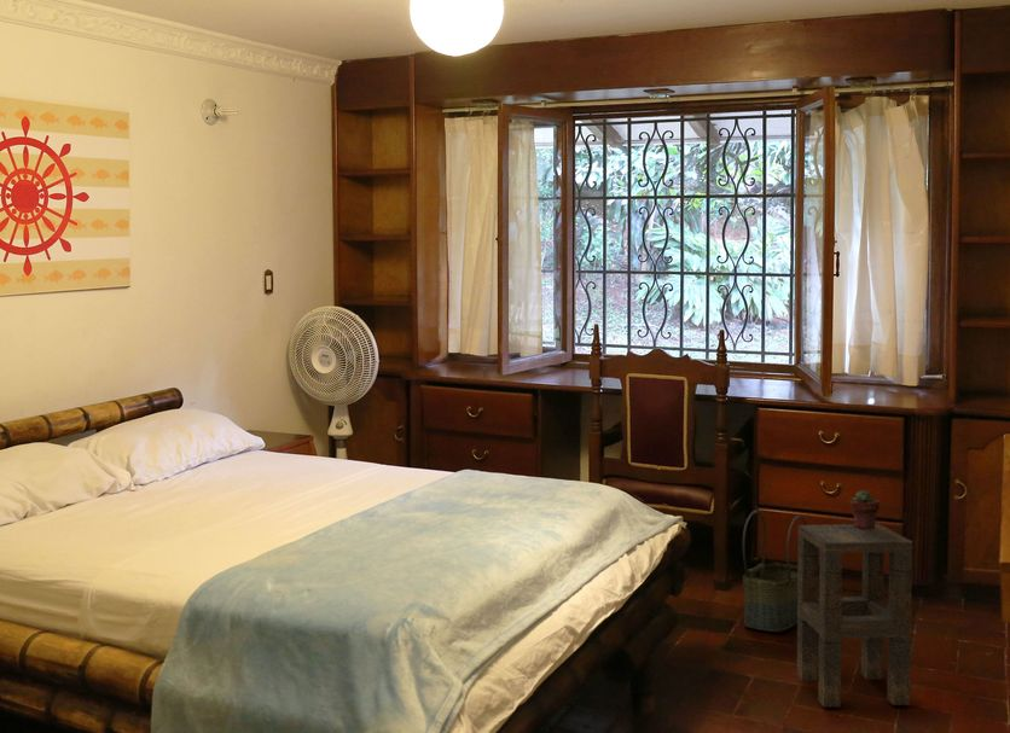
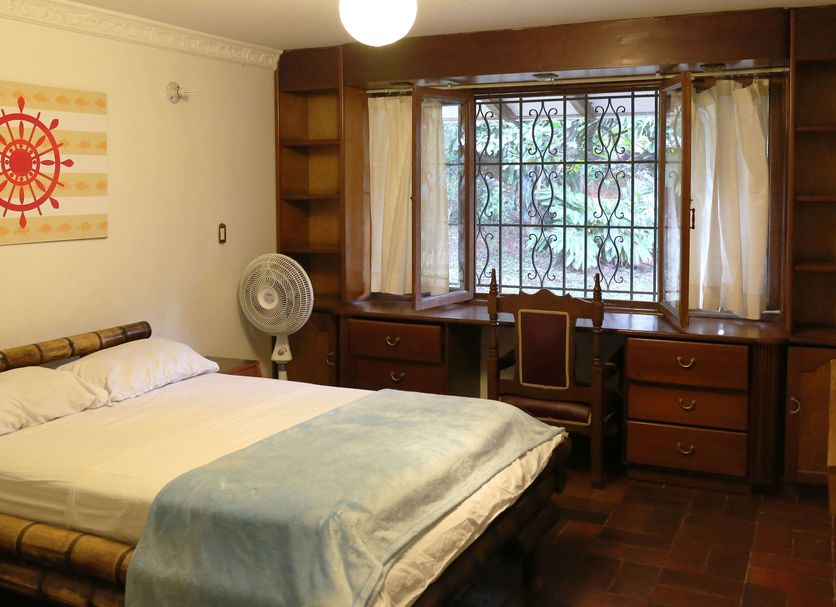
- potted succulent (864, 507)
- basket (776, 566)
- side table (852, 611)
